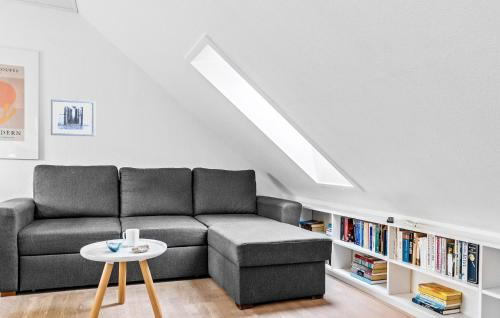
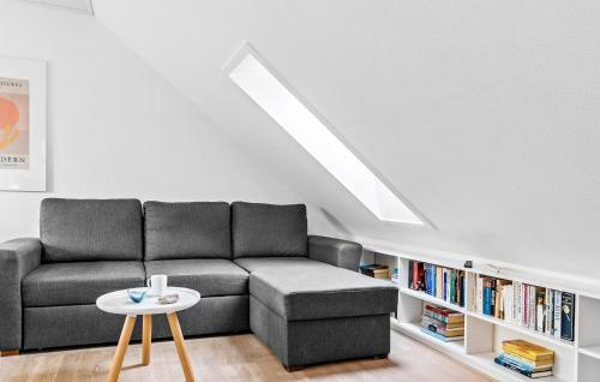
- wall art (73, 118)
